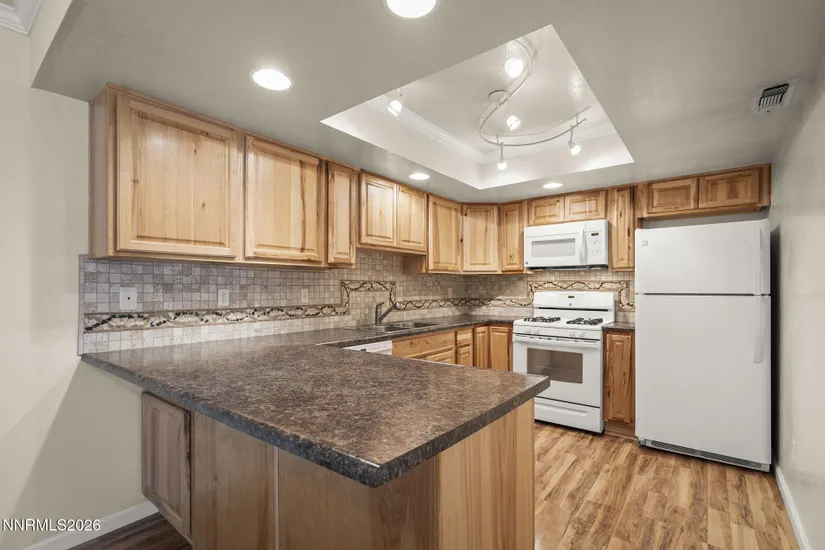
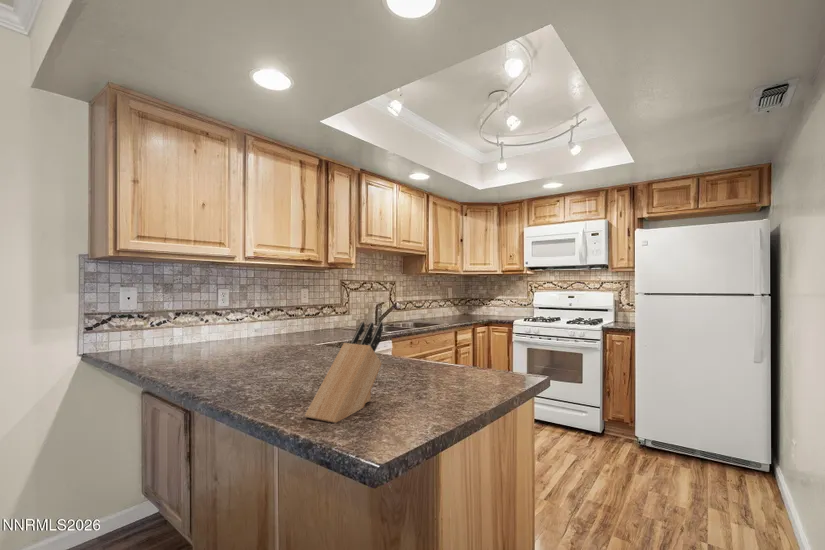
+ knife block (350, 365)
